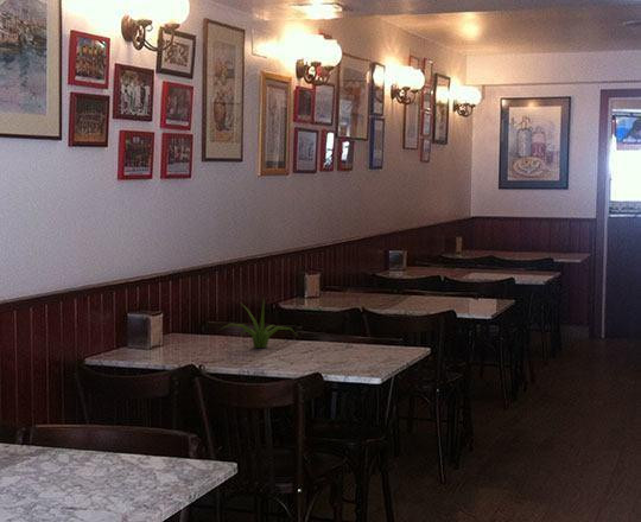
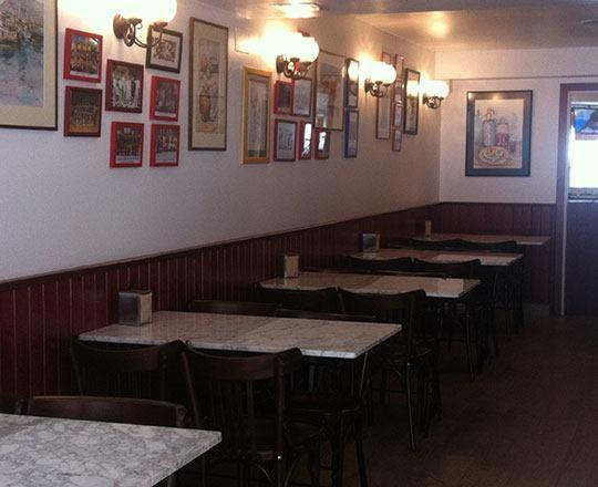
- plant (255, 320)
